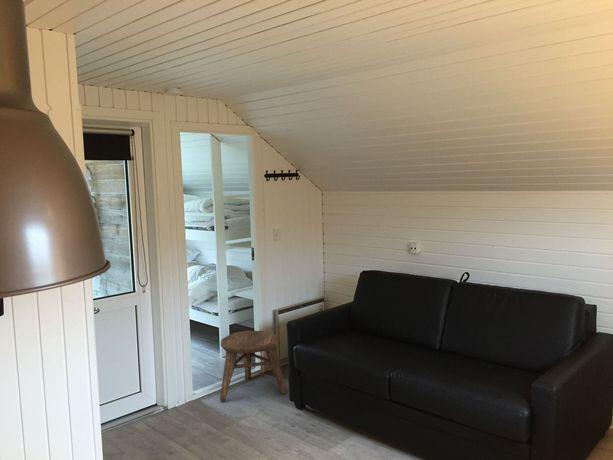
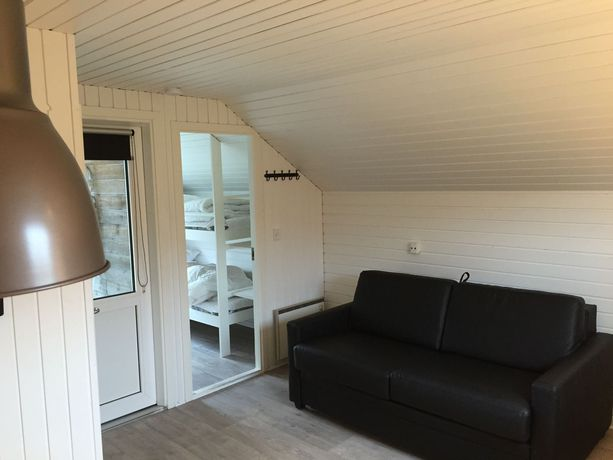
- stool (250, 363)
